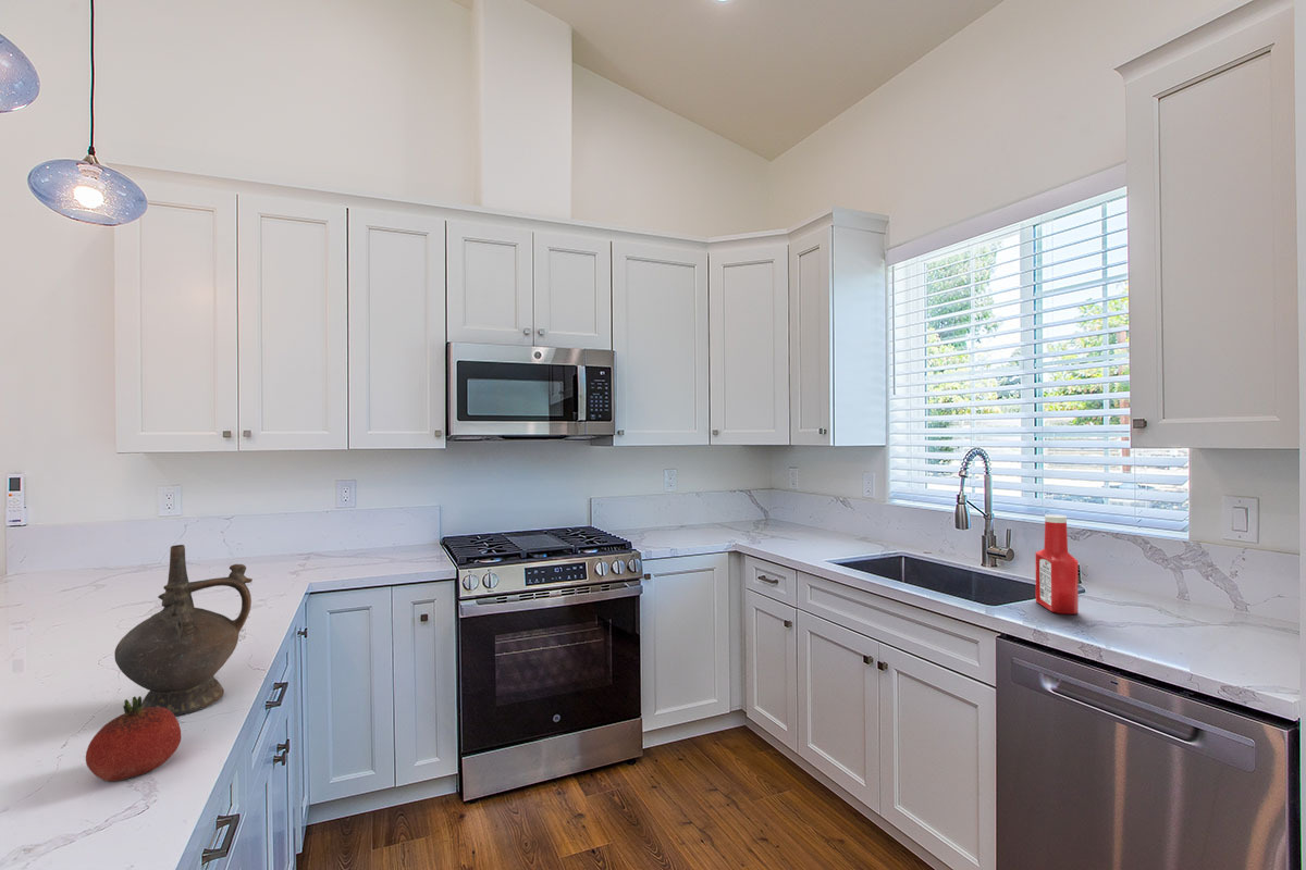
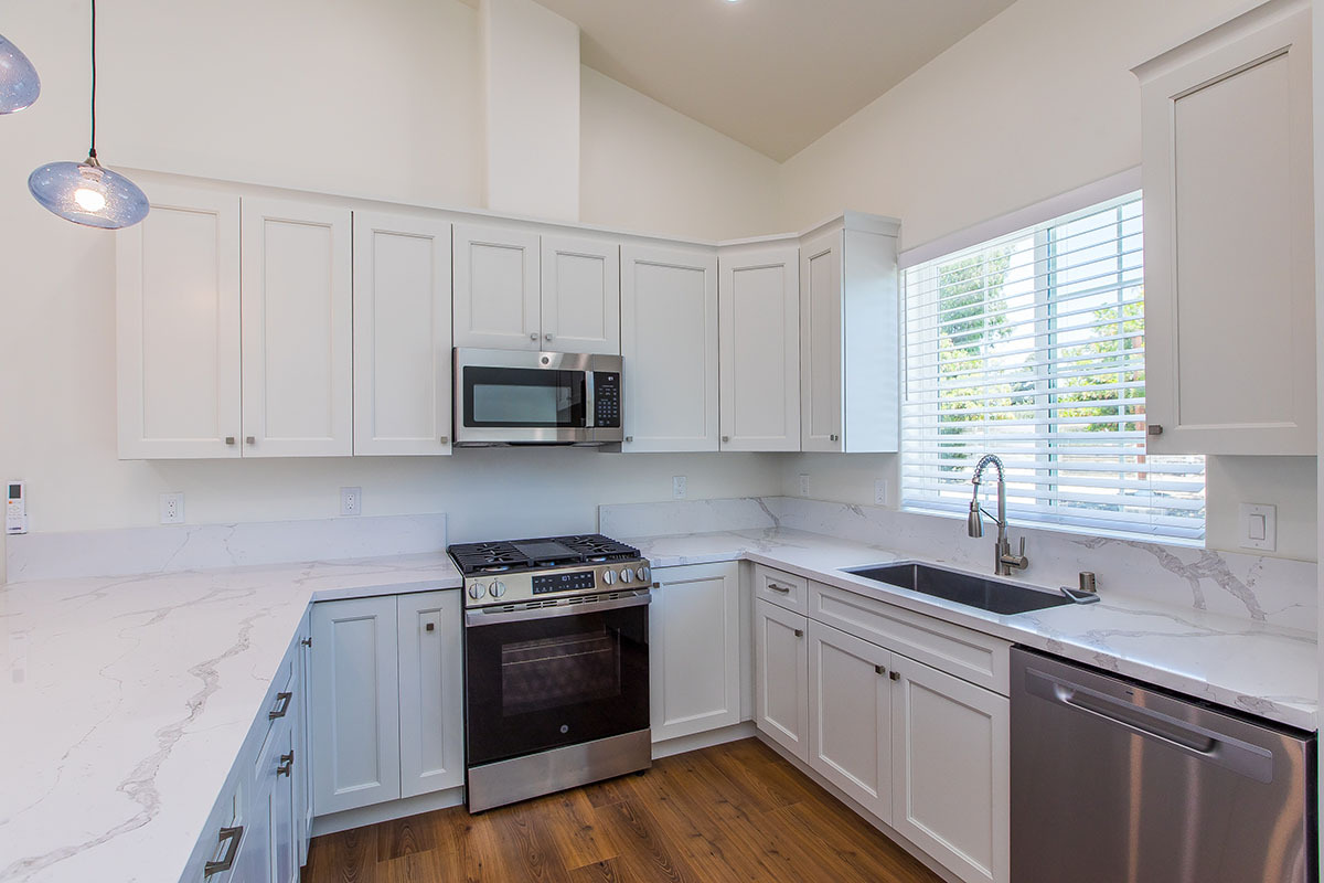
- soap bottle (1056, 561)
- fruit (135, 731)
- ceremonial vessel (187, 622)
